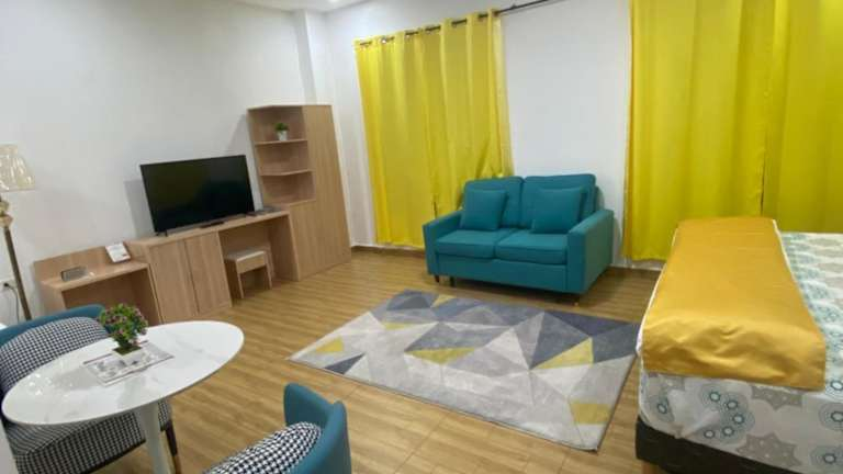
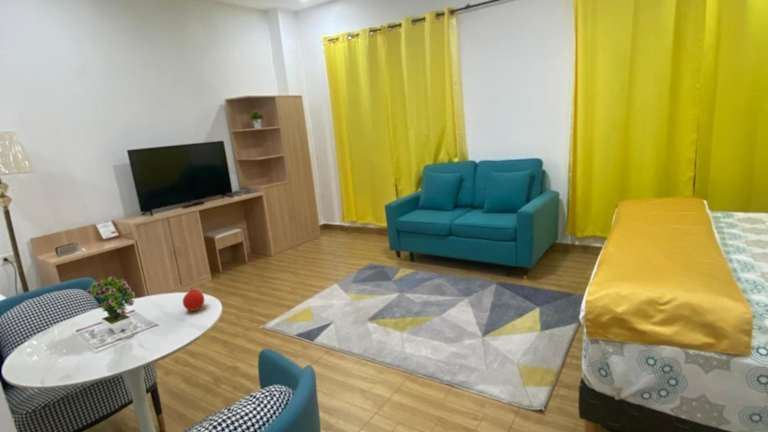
+ fruit (193, 298)
